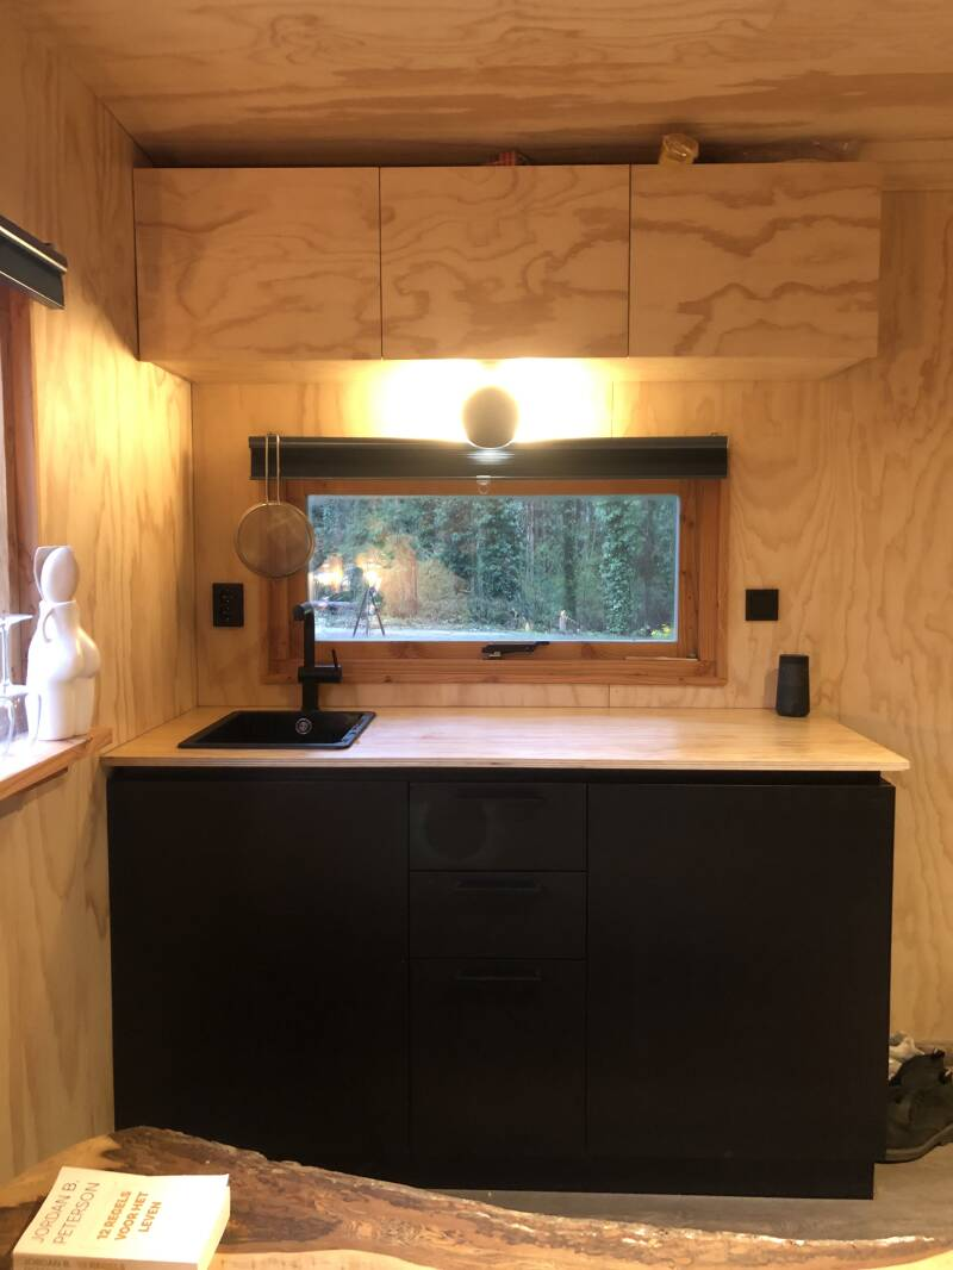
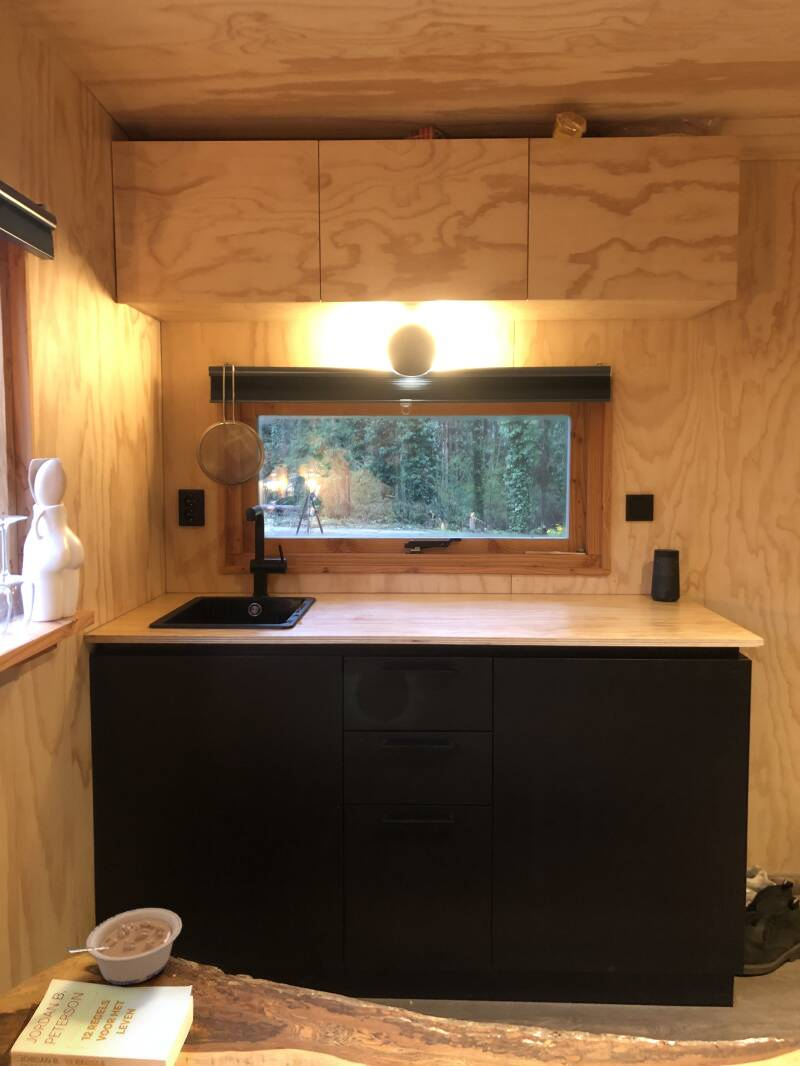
+ legume (133, 947)
